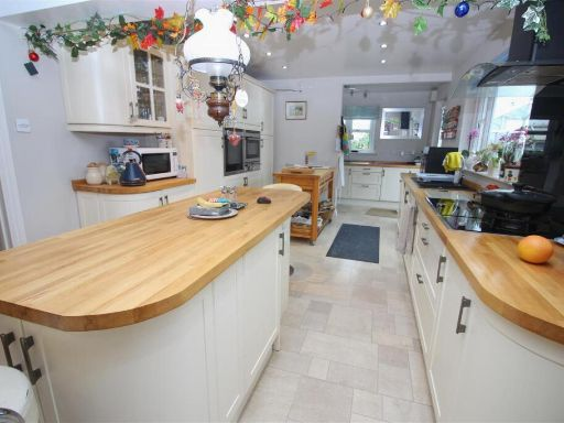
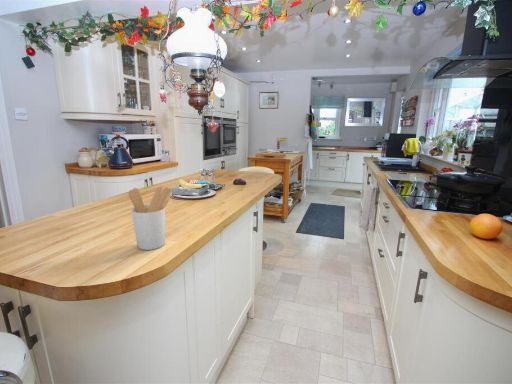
+ utensil holder (154, 215)
